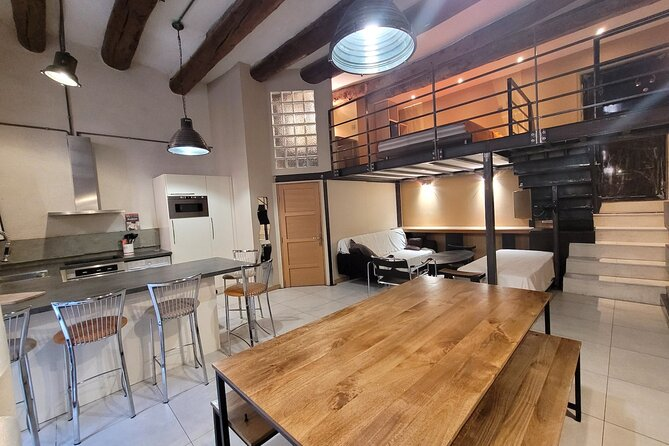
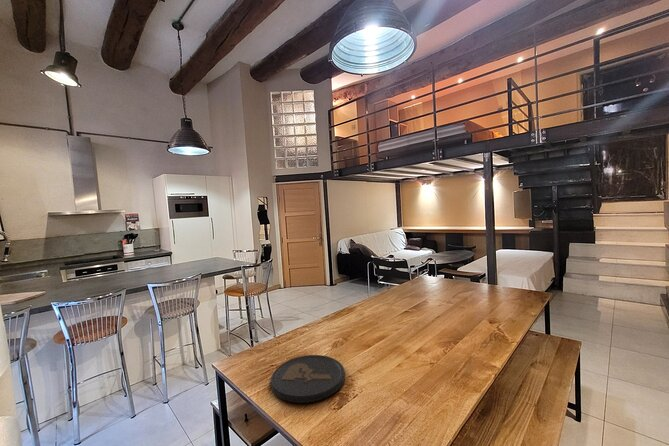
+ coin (308, 375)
